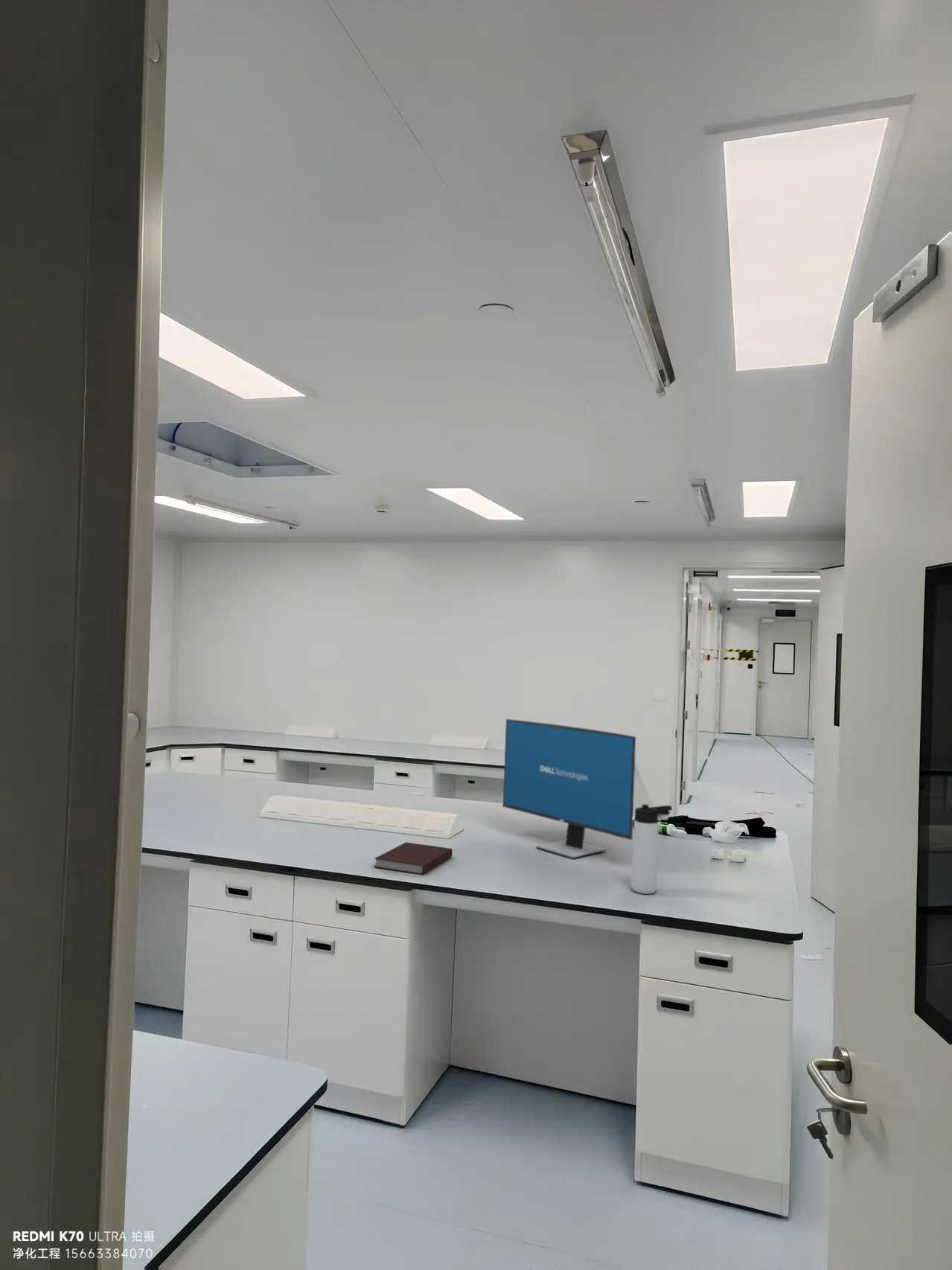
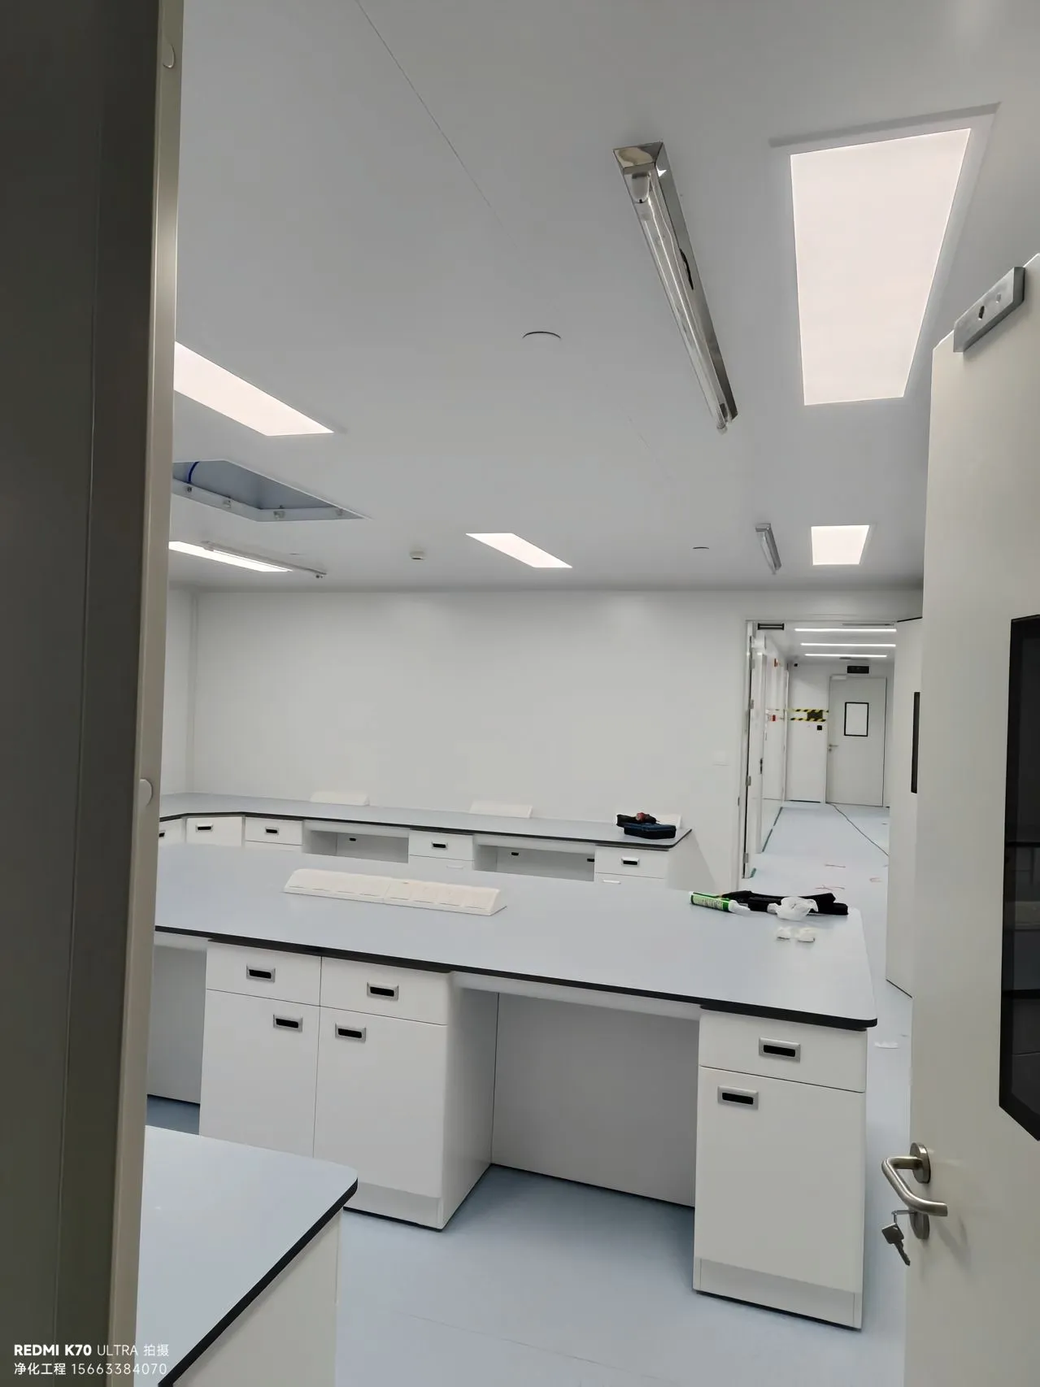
- computer monitor (572, 788)
- thermos bottle (651, 848)
- notebook (414, 858)
